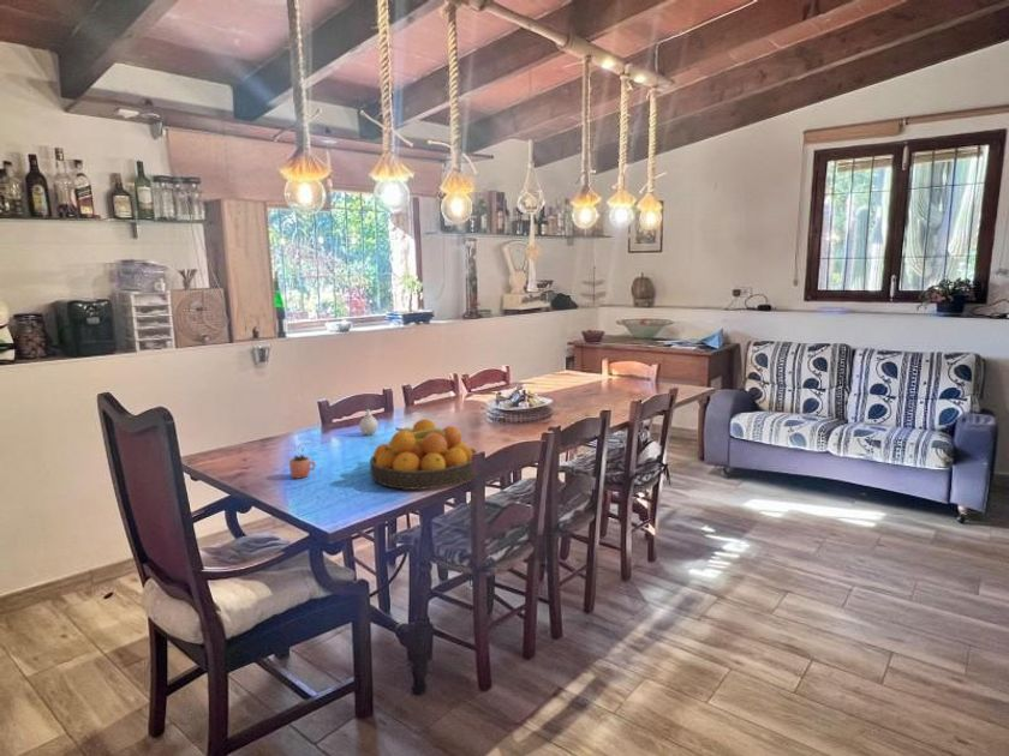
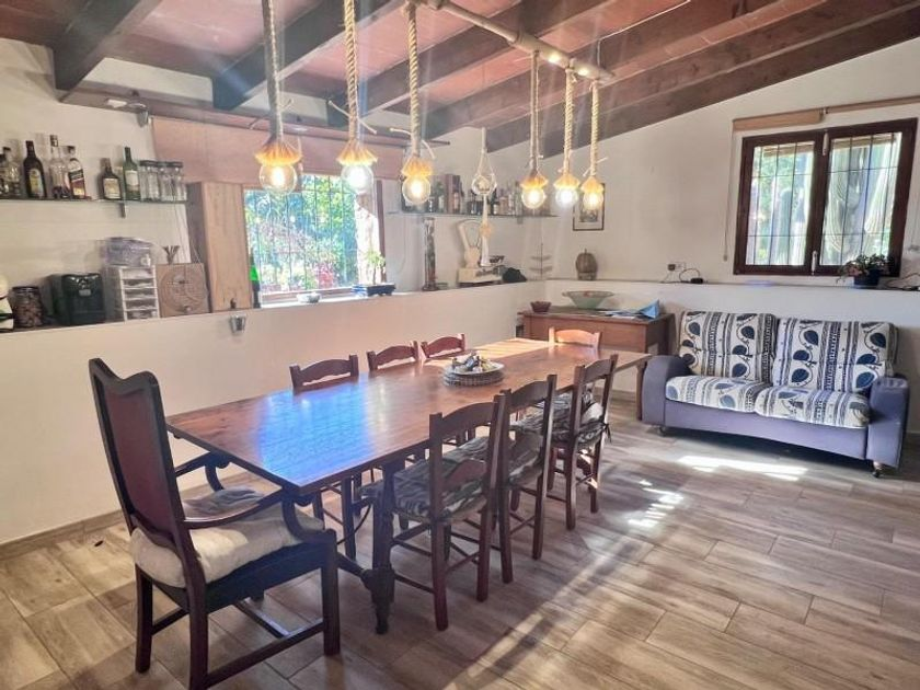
- fruit bowl (424, 449)
- vase (368, 421)
- cocoa (301, 458)
